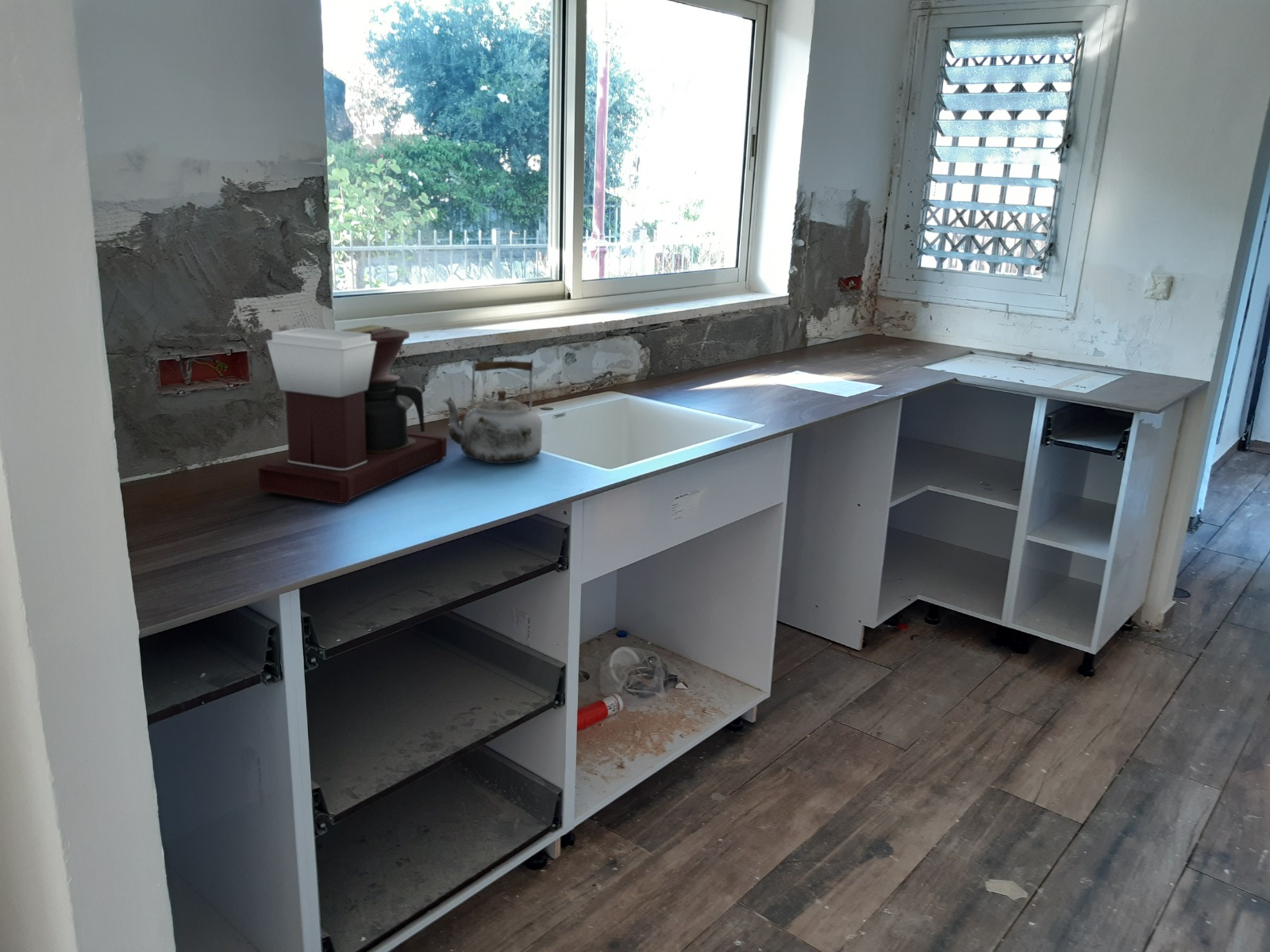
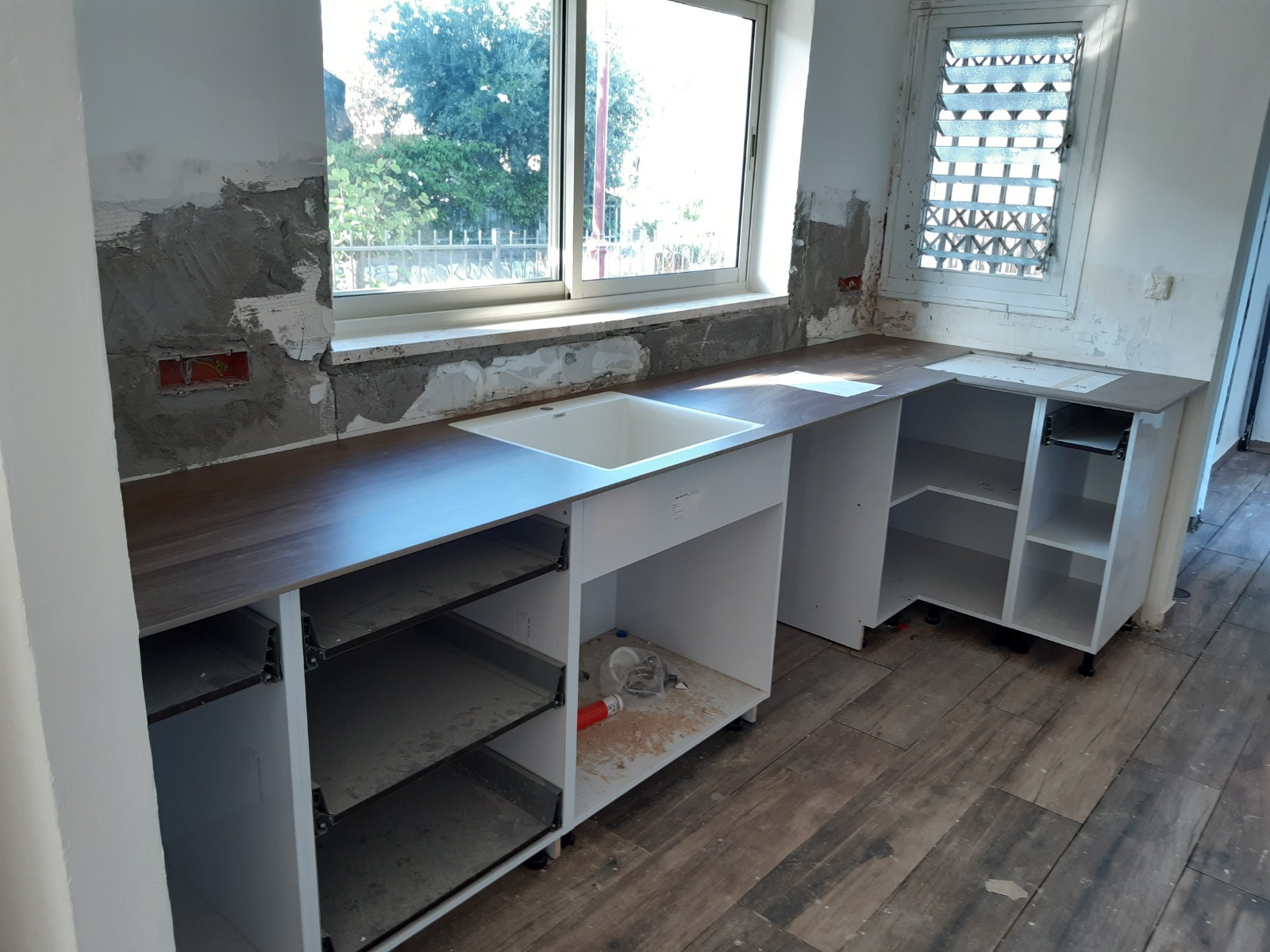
- coffee maker (357, 403)
- kettle (491, 409)
